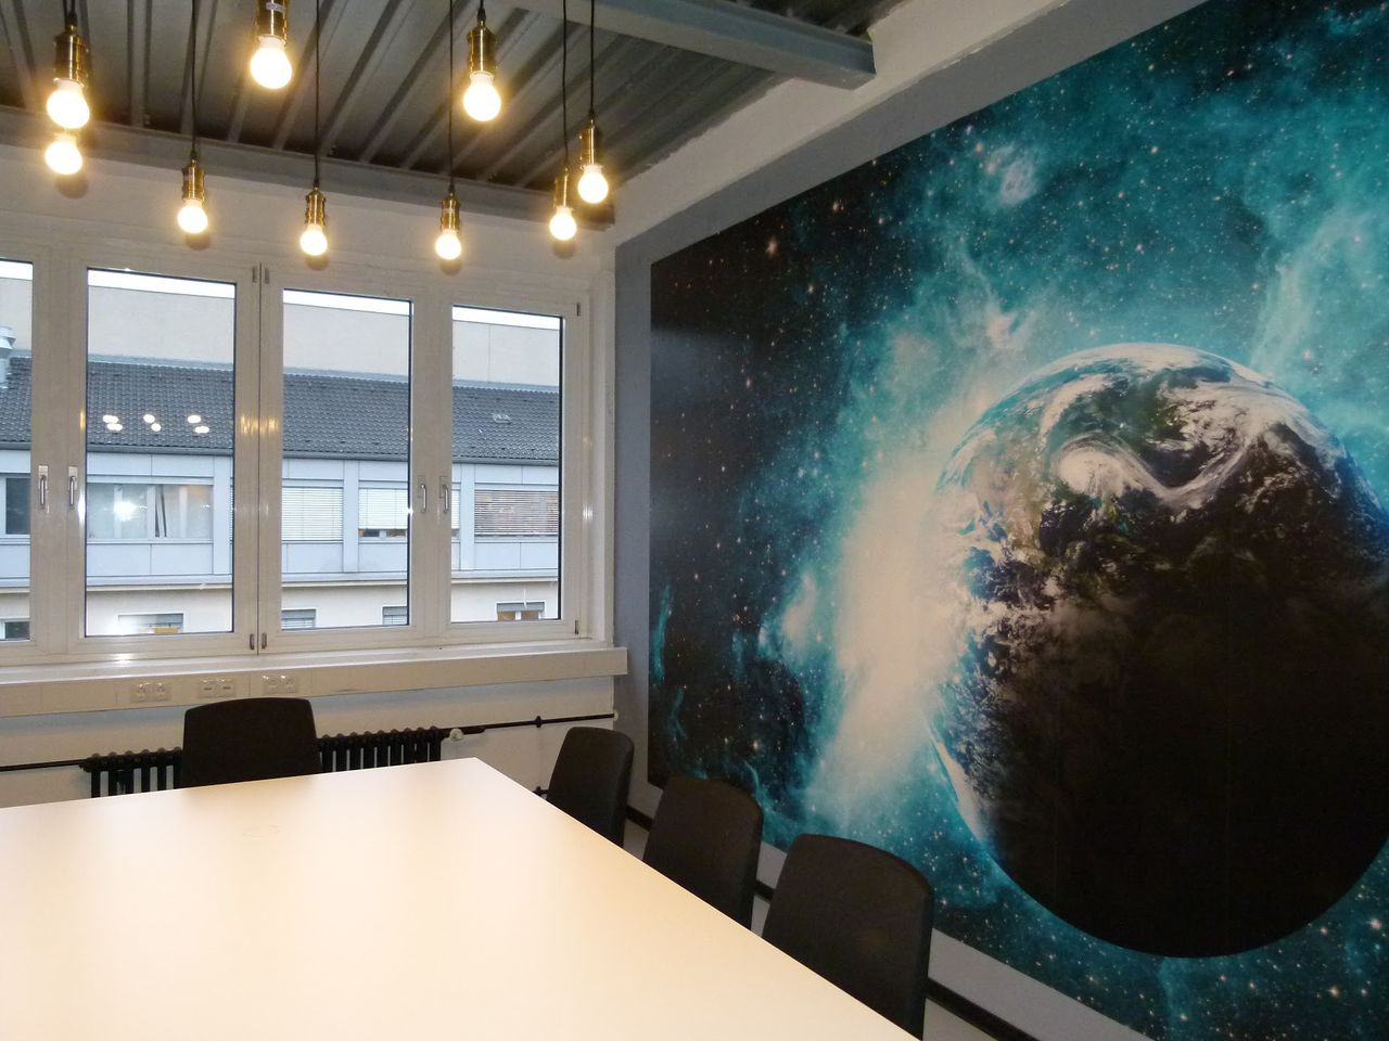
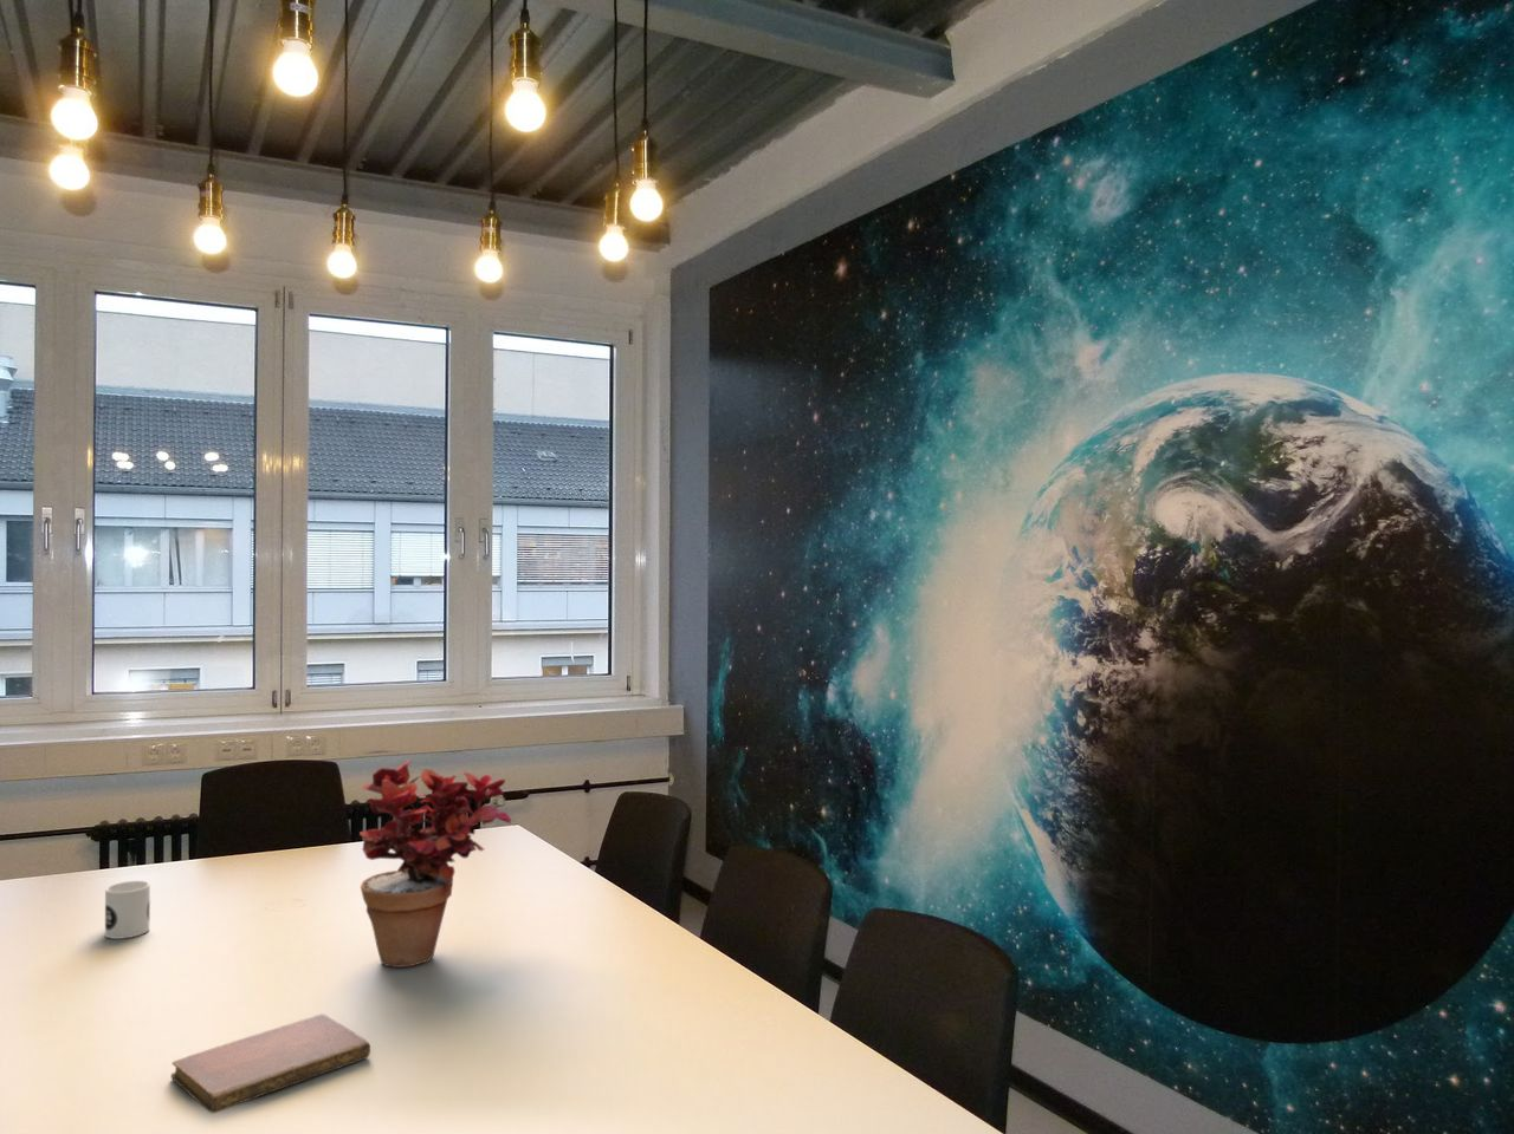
+ potted plant (423, 860)
+ notebook (272, 1059)
+ mug (124, 906)
